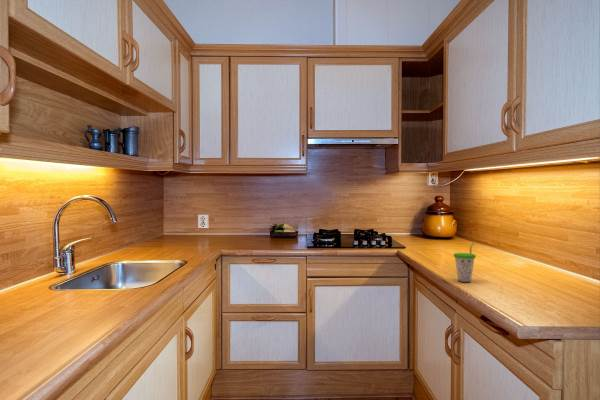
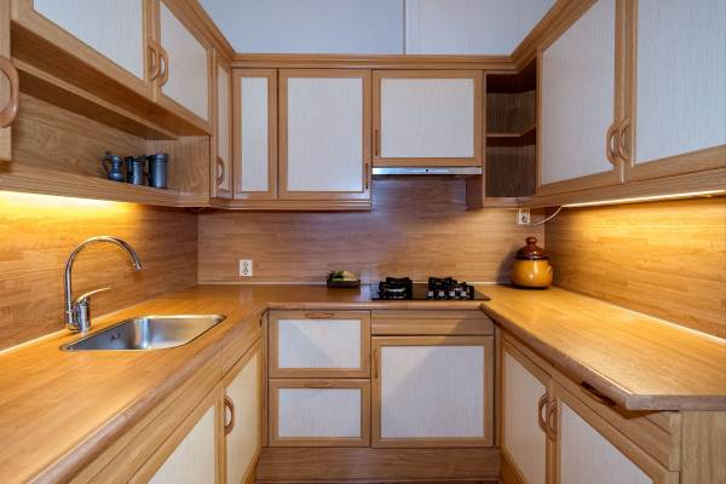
- cup (464, 261)
